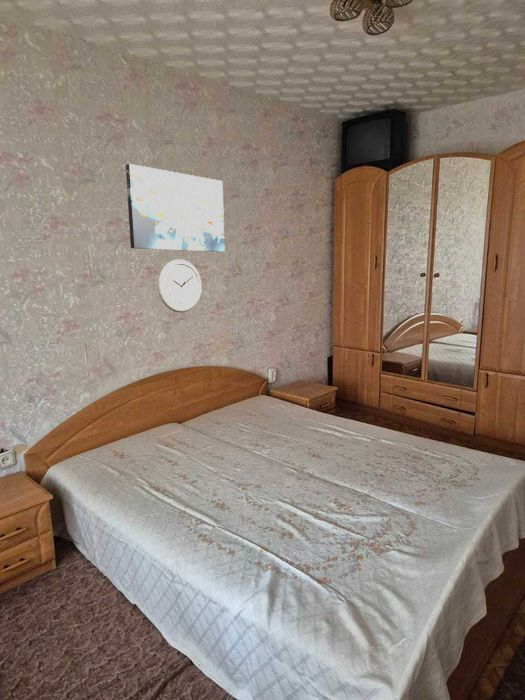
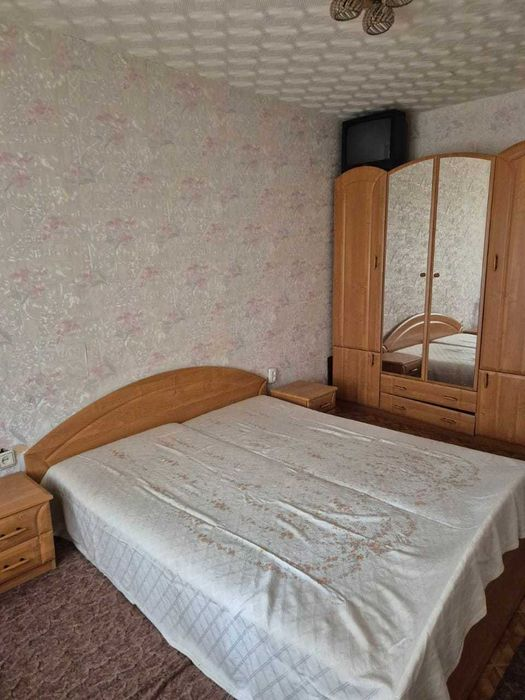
- wall clock (181, 286)
- wall art (179, 212)
